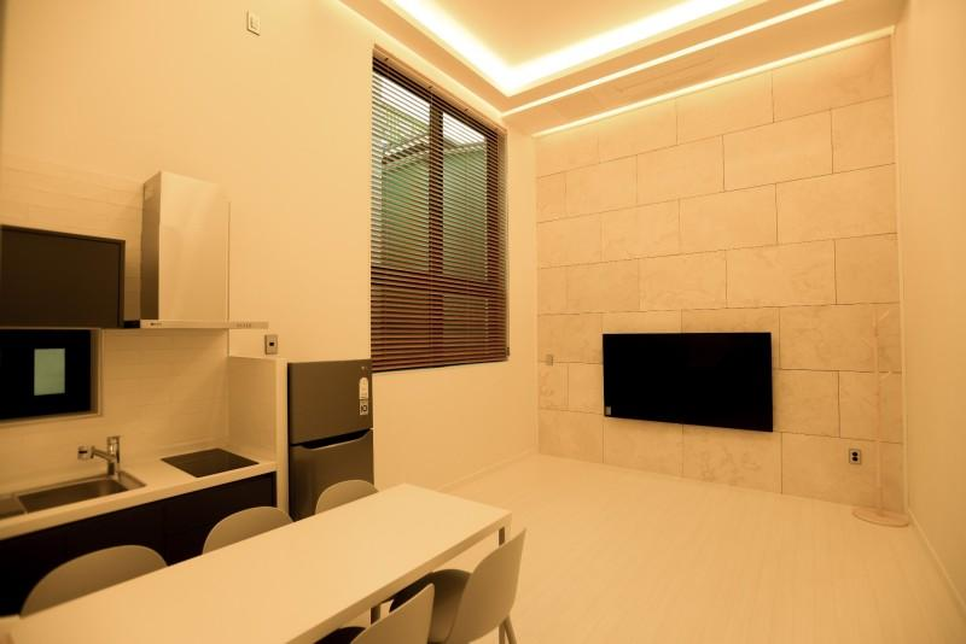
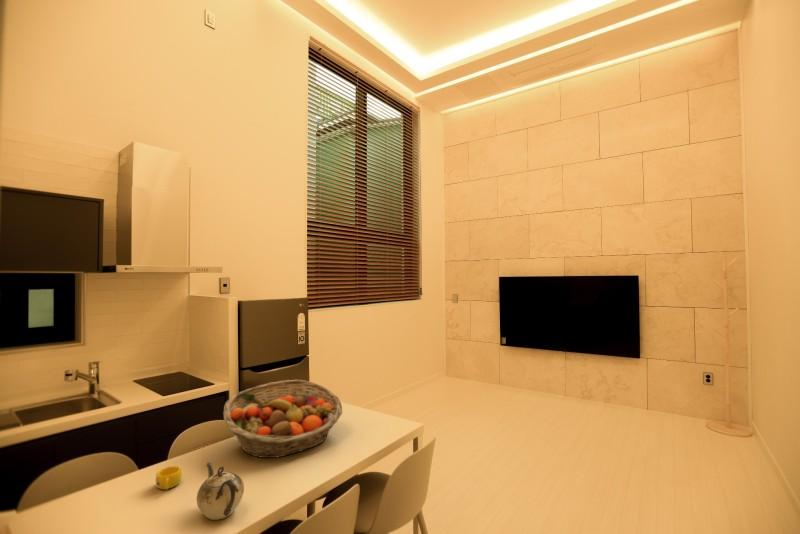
+ cup (168, 479)
+ teapot (219, 488)
+ fruit basket (285, 415)
